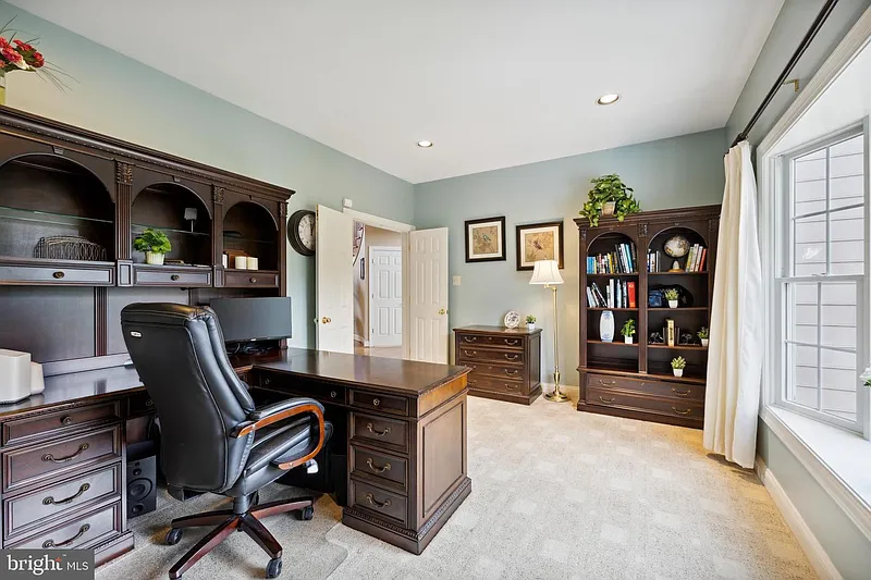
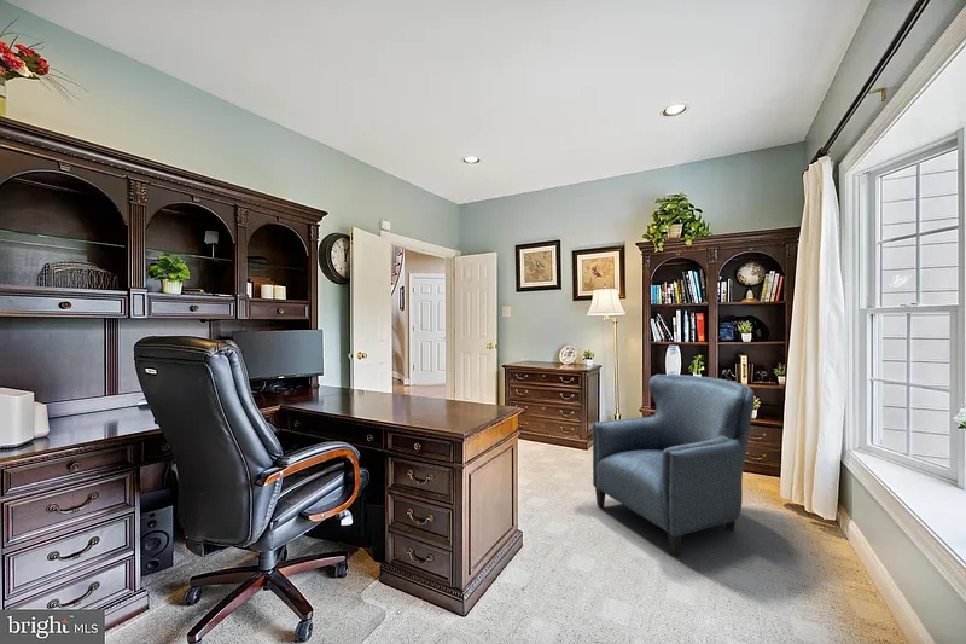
+ armchair (674, 449)
